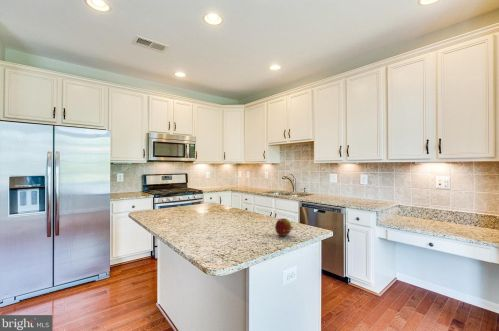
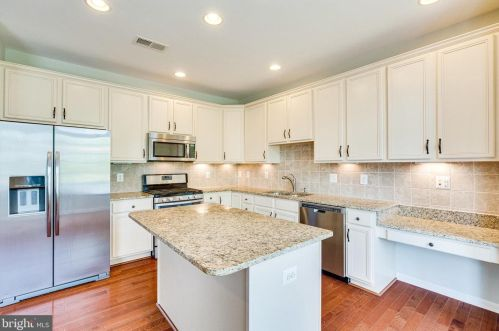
- fruit (284, 227)
